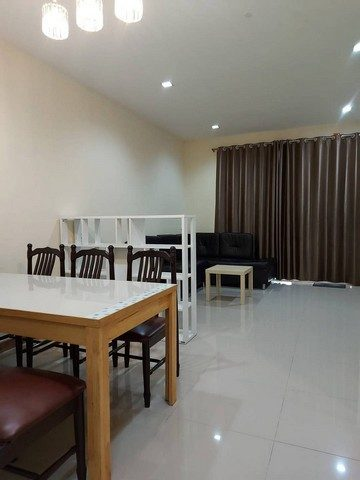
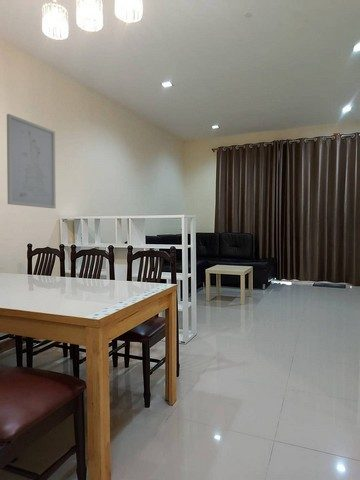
+ wall art (33, 165)
